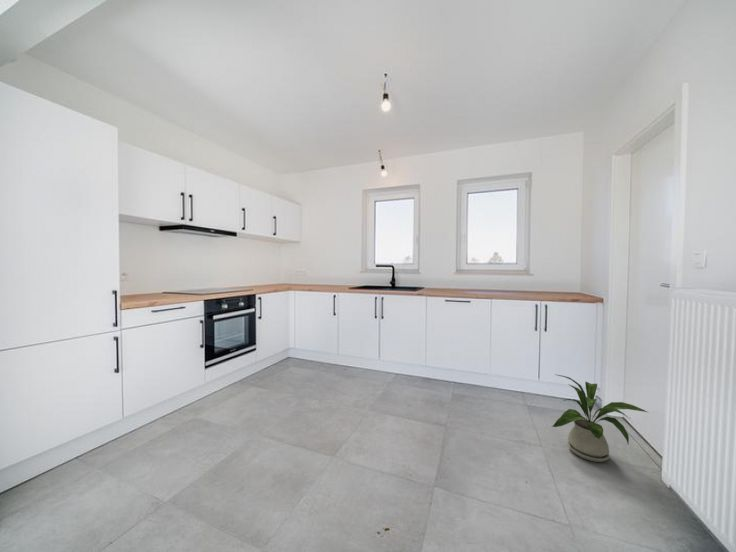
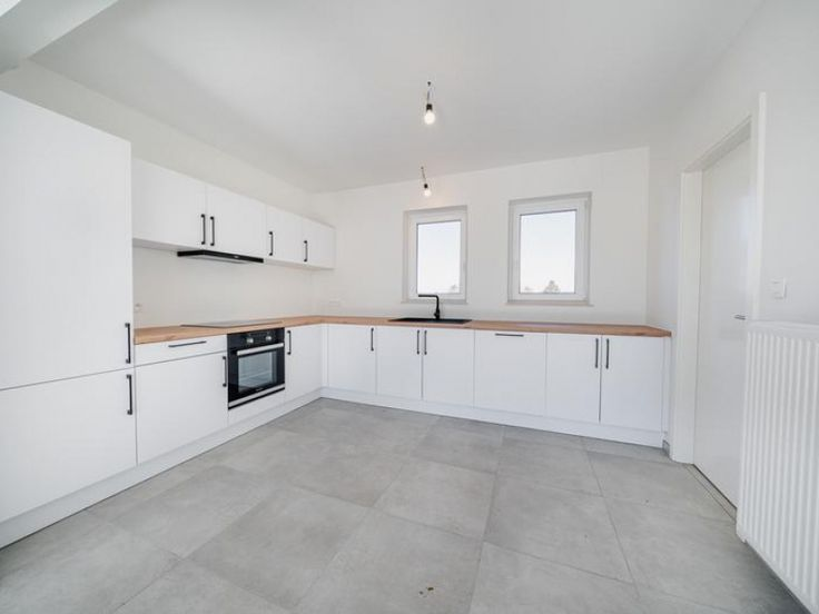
- house plant (597, 418)
